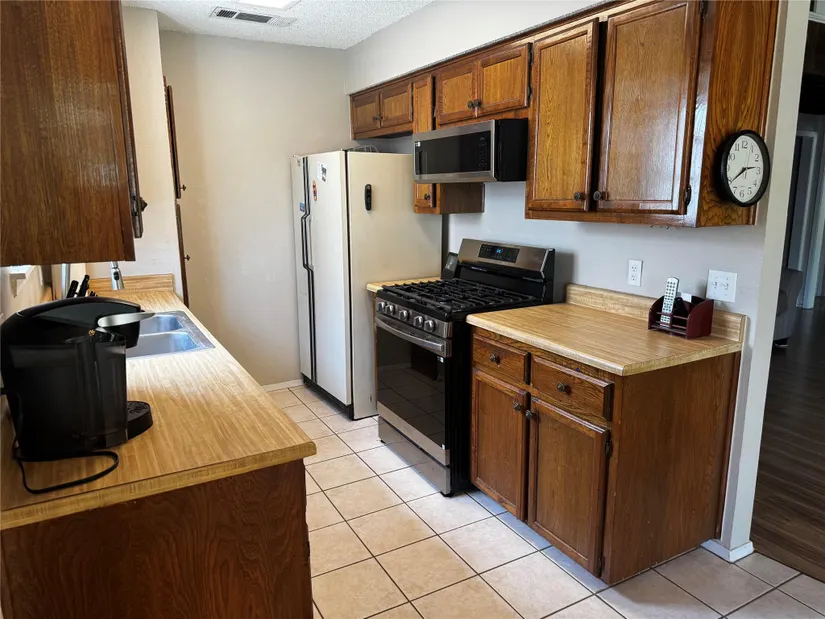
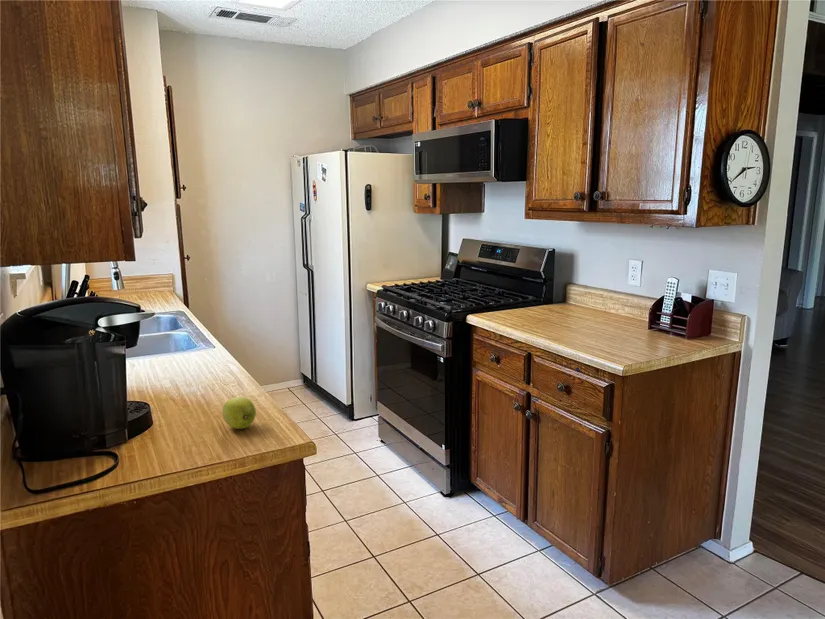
+ apple (239, 412)
